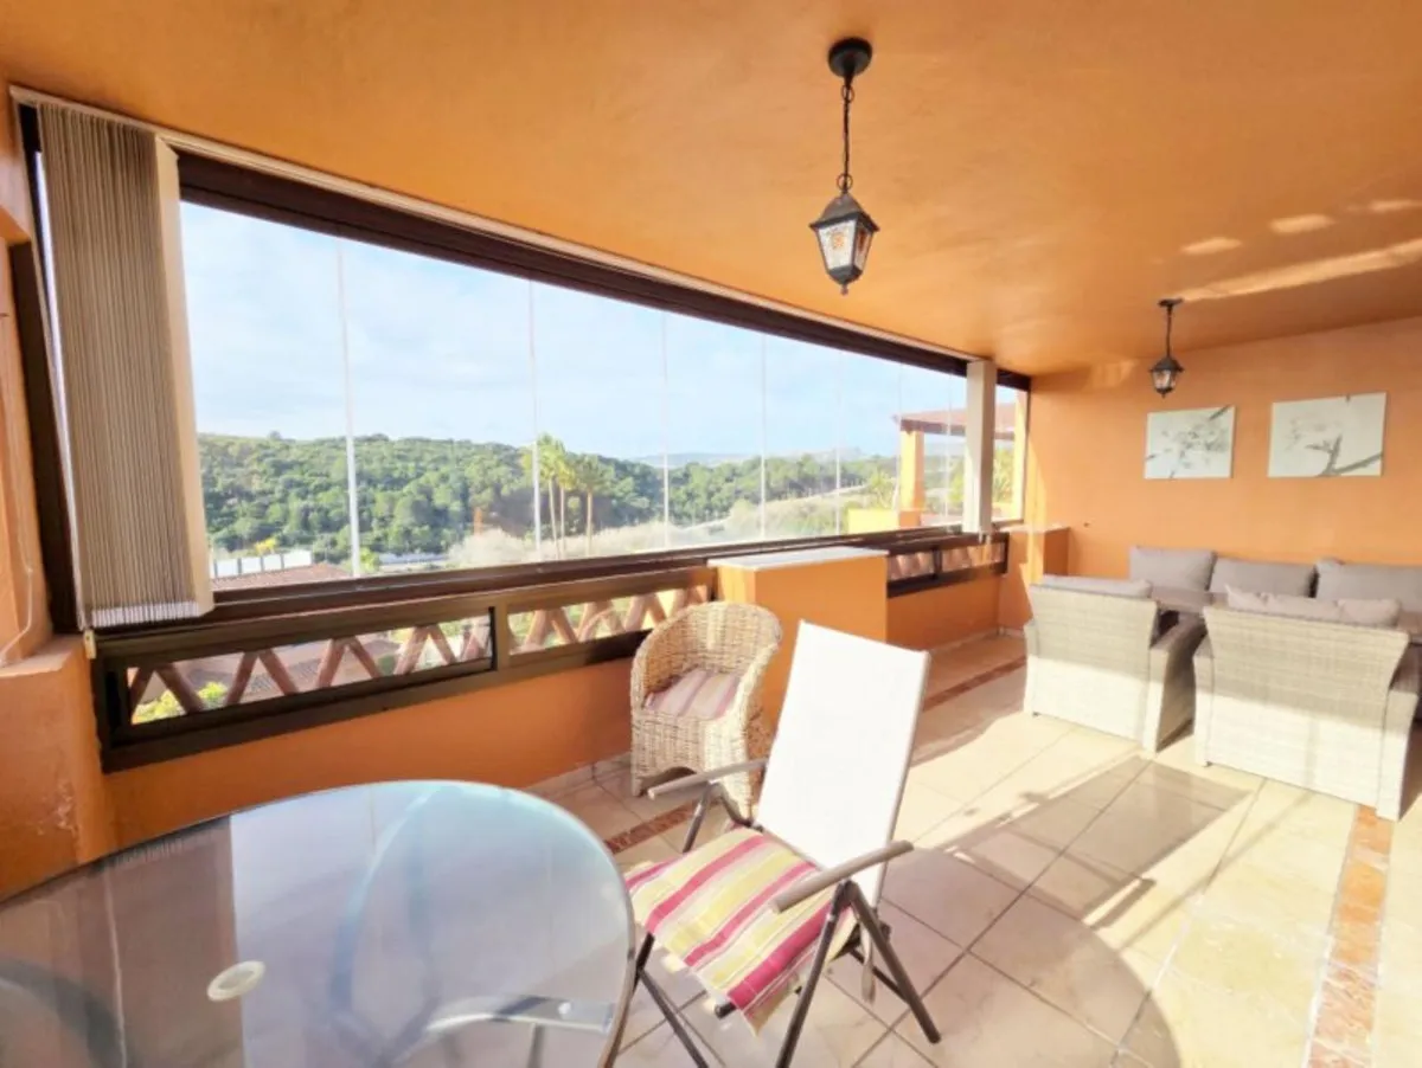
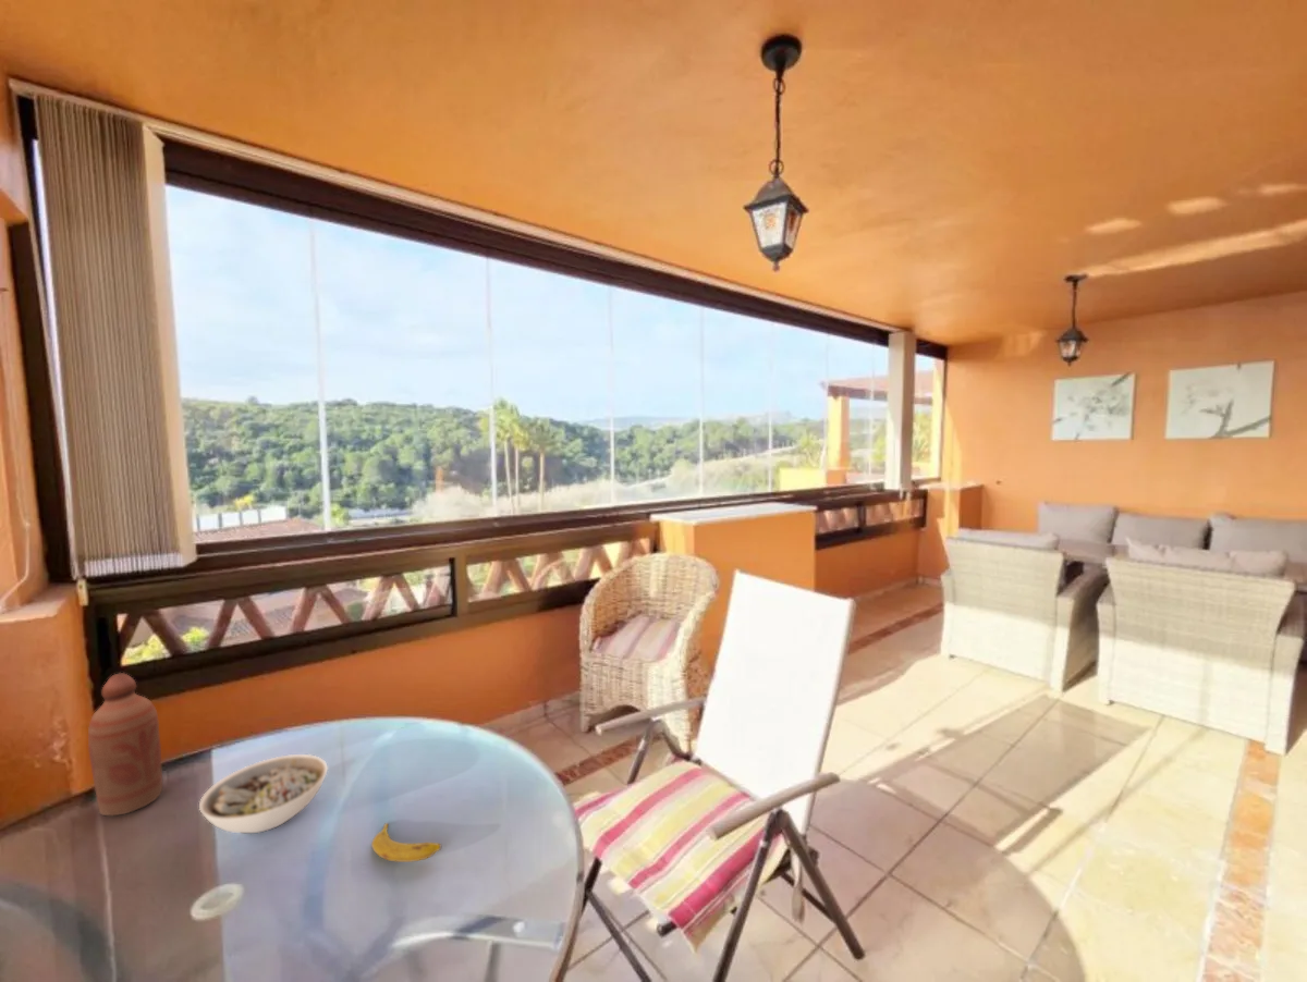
+ bottle (124, 738)
+ fruit (401, 843)
+ bowl (267, 795)
